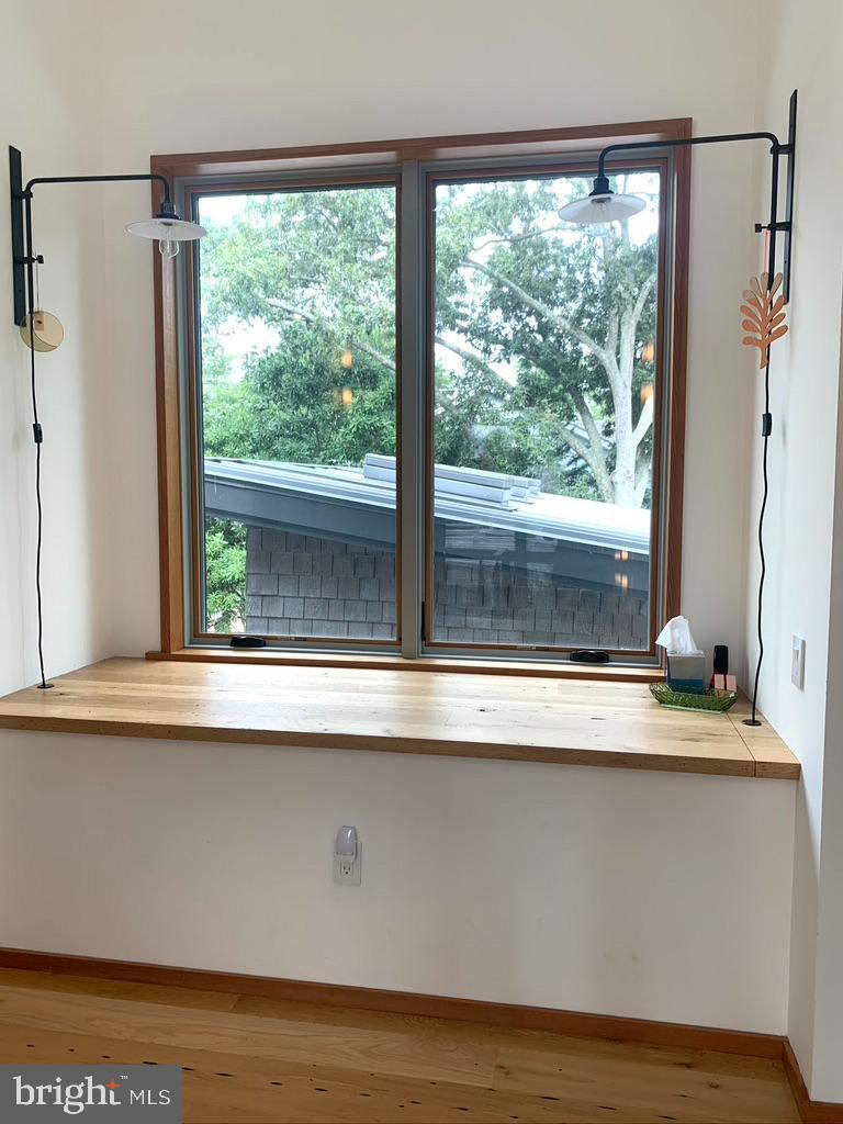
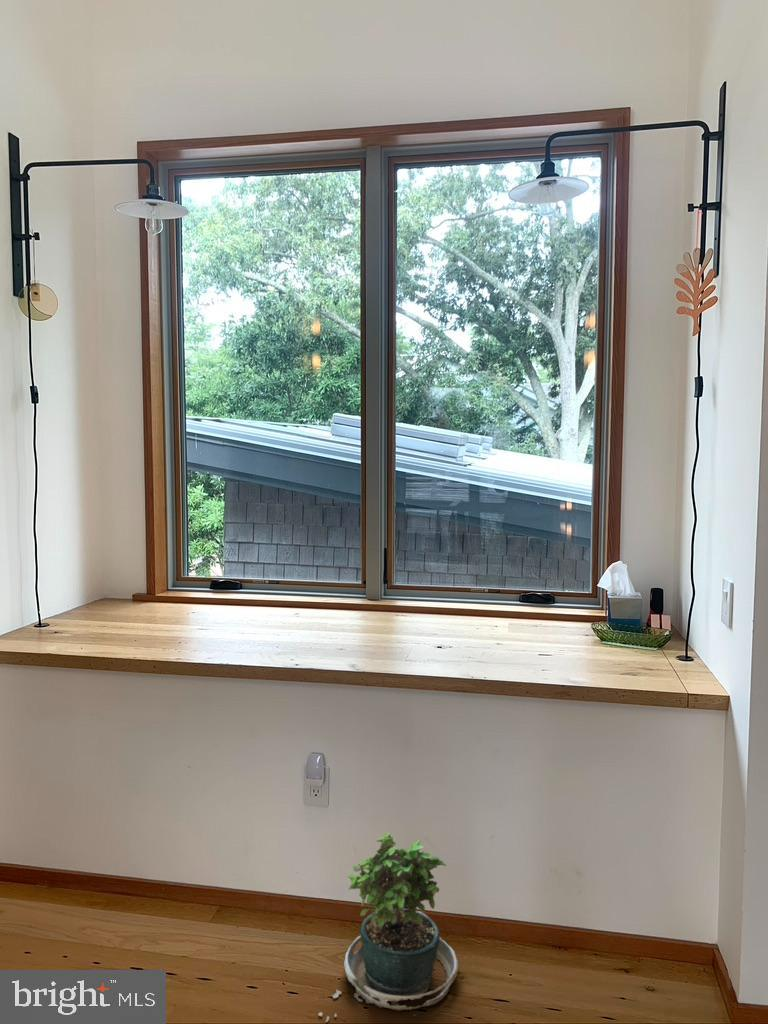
+ potted plant (394, 912)
